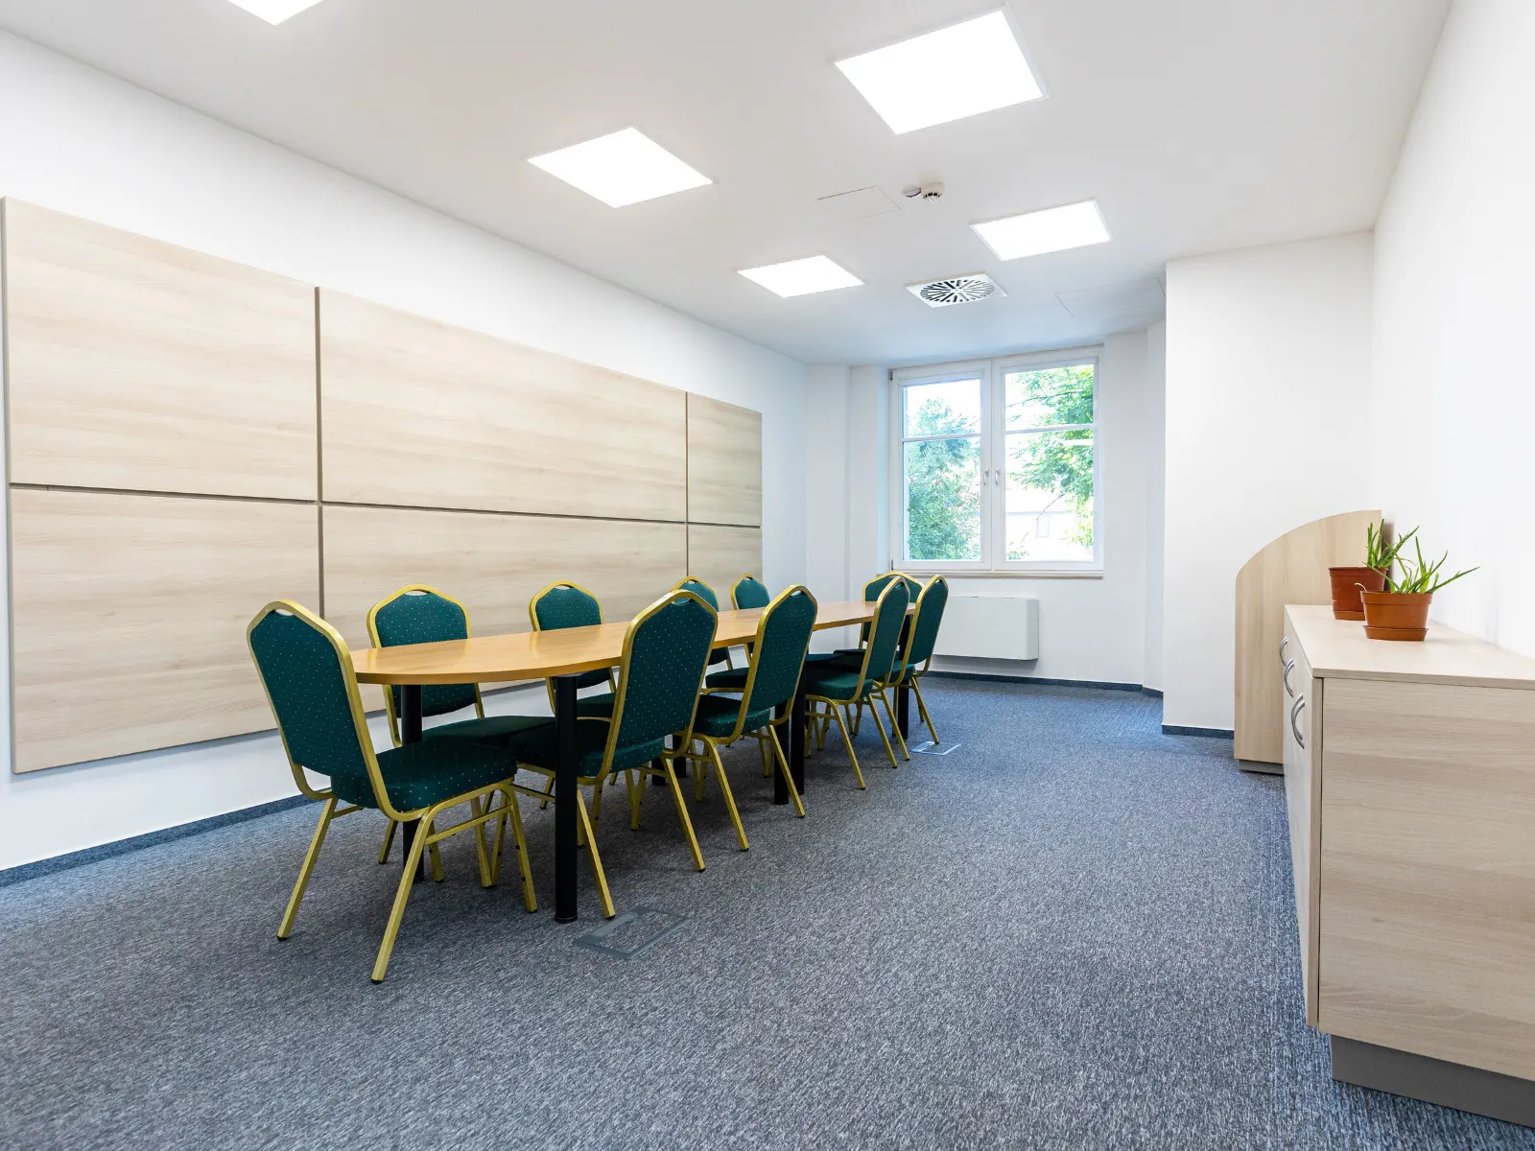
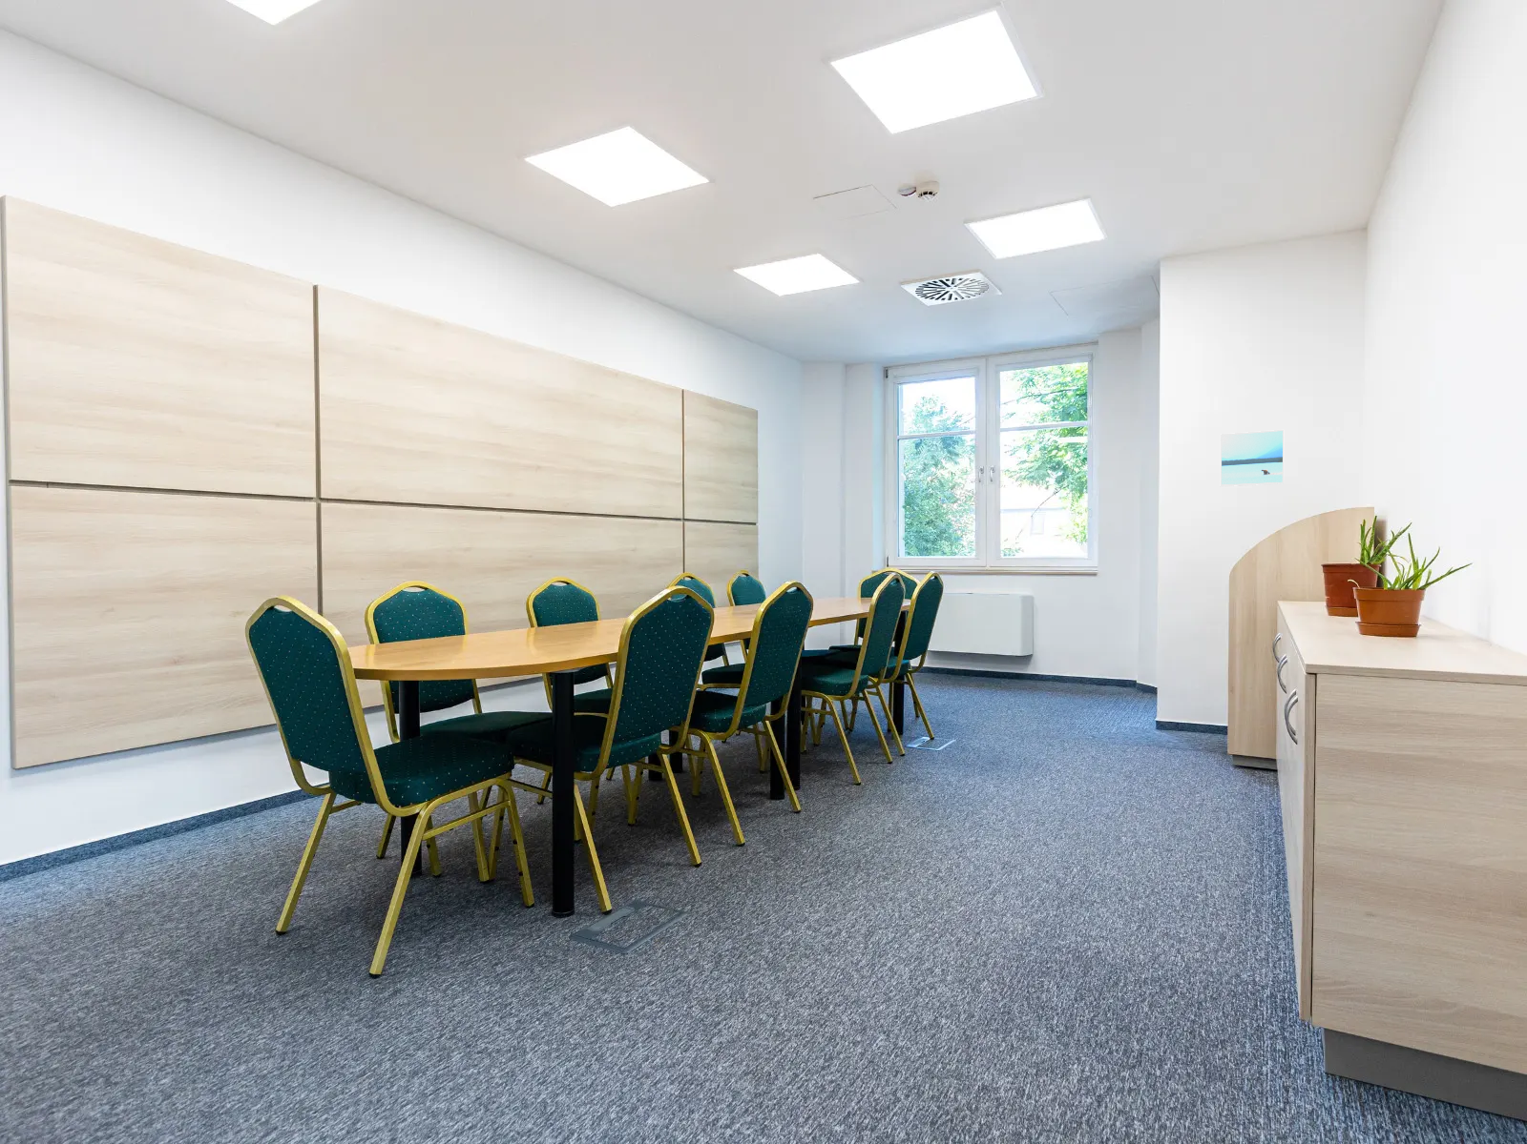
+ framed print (1252, 459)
